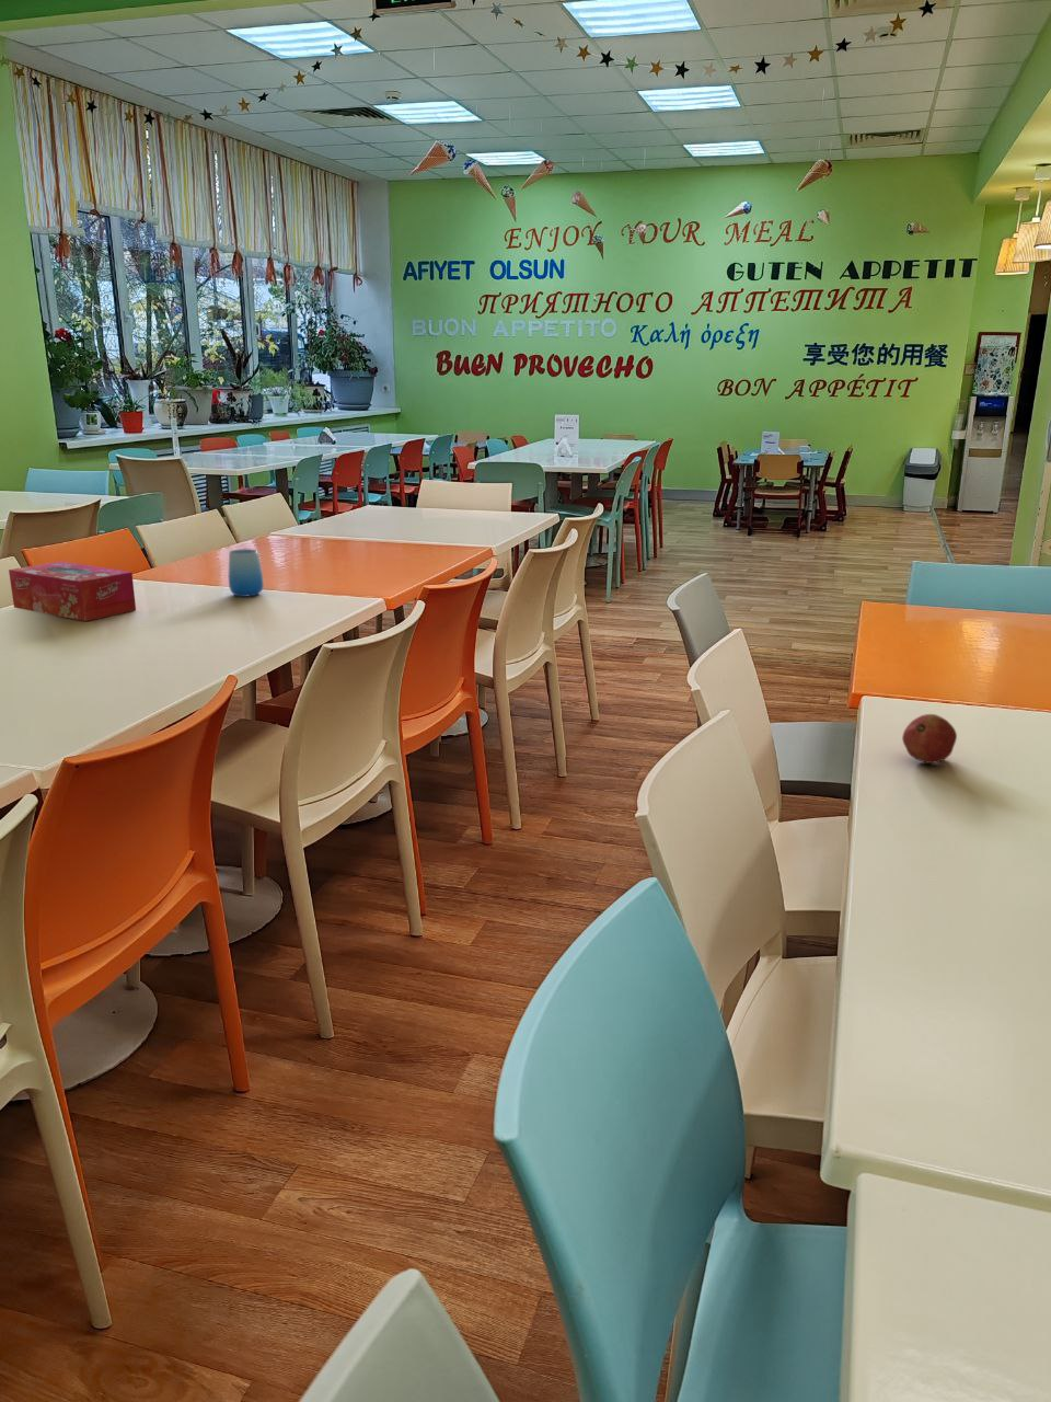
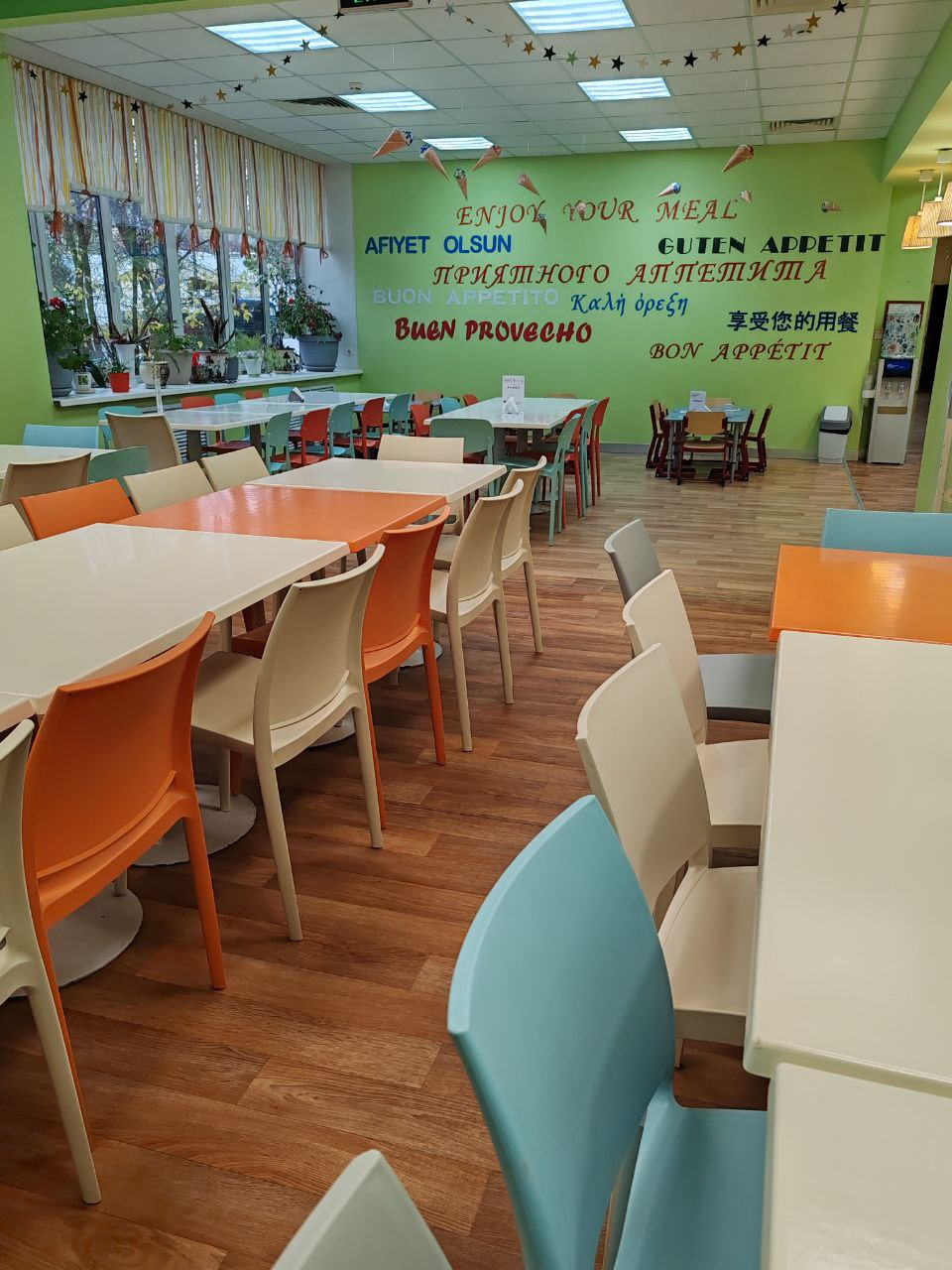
- fruit (930, 737)
- tissue box (72, 590)
- cup (245, 572)
